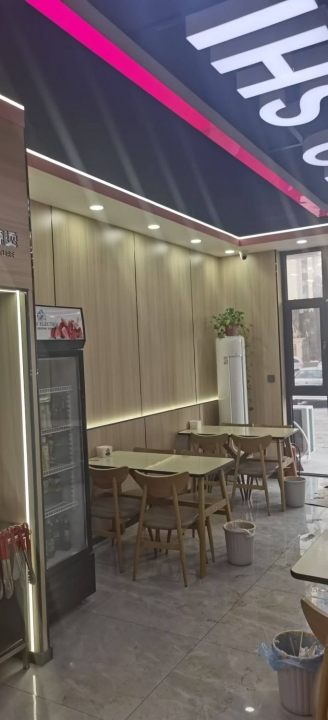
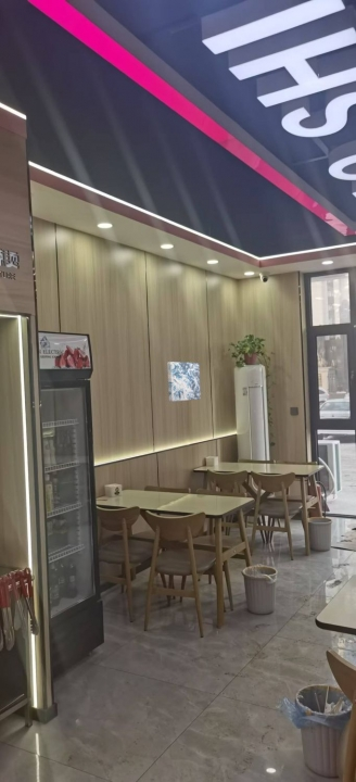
+ wall art (183, 381)
